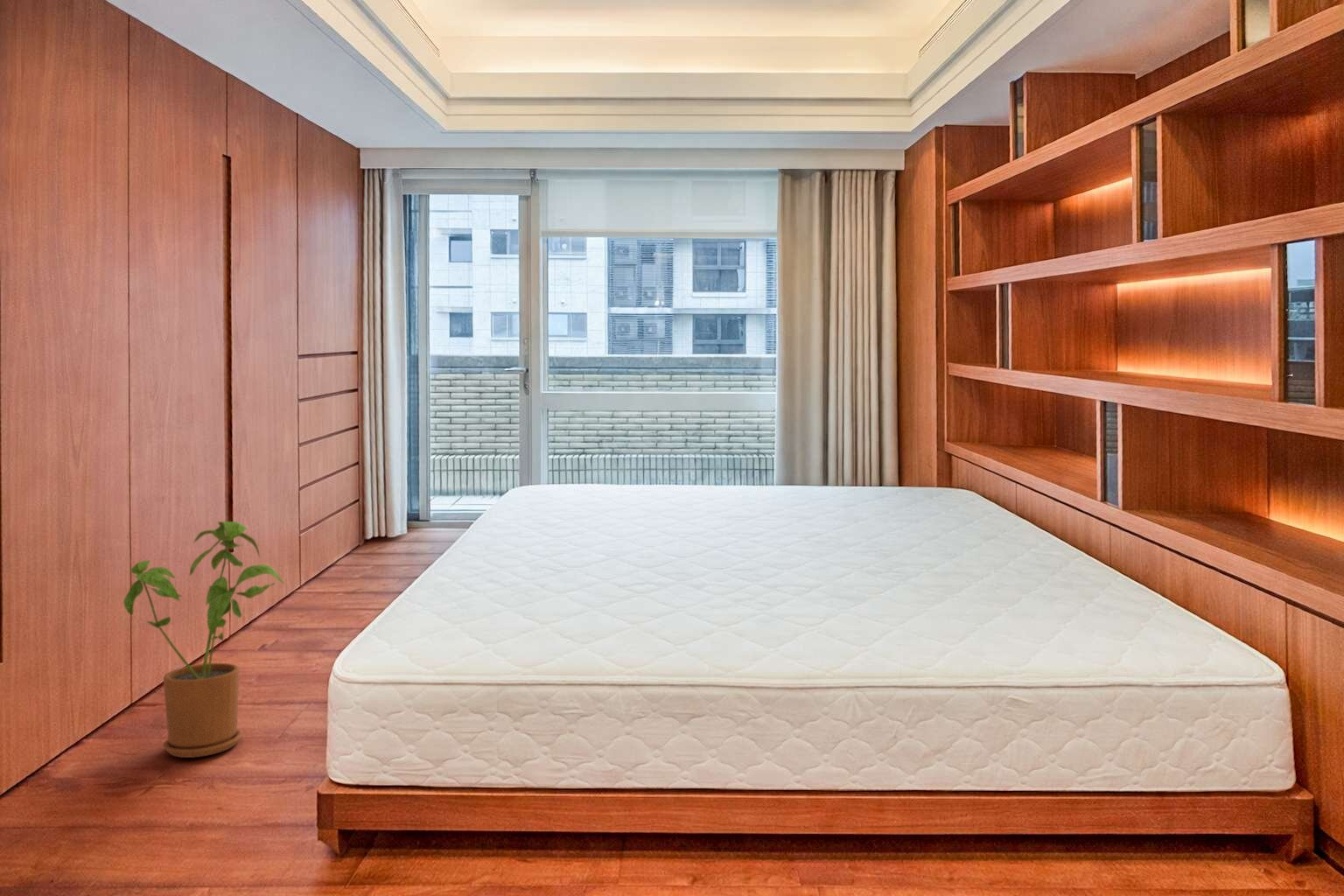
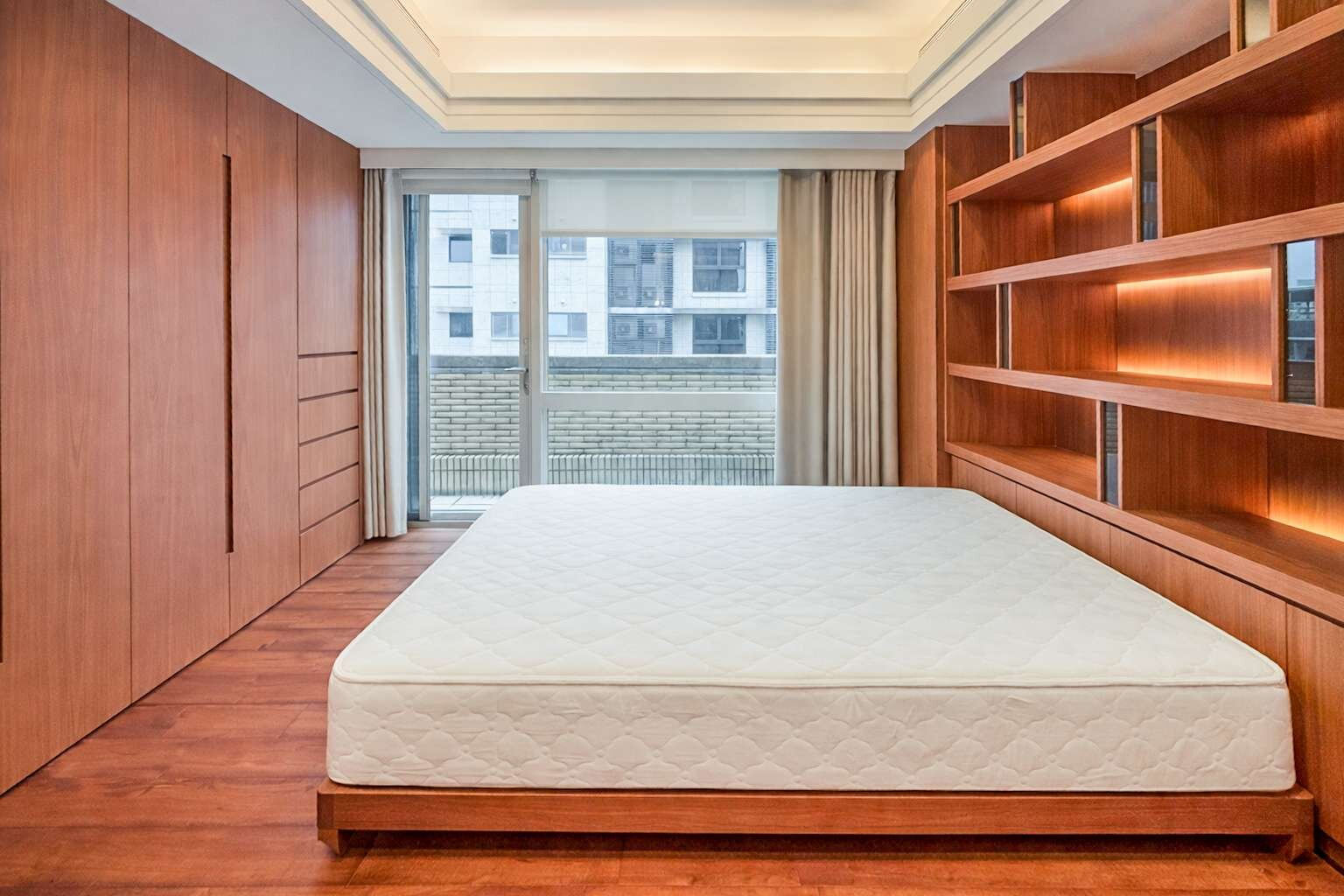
- house plant (212, 634)
